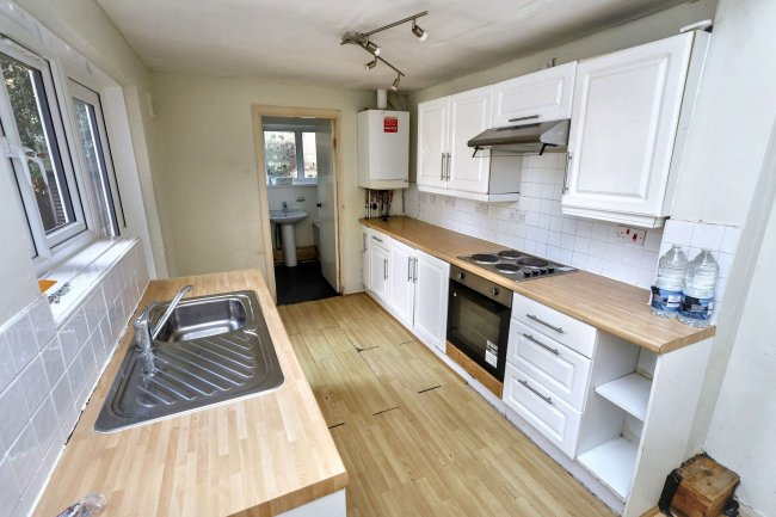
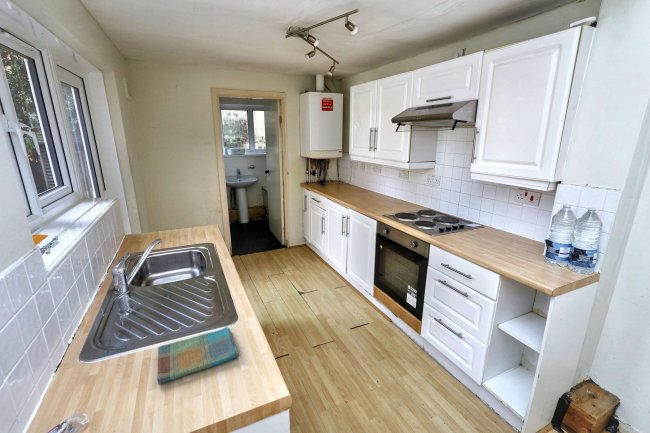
+ dish towel (198, 351)
